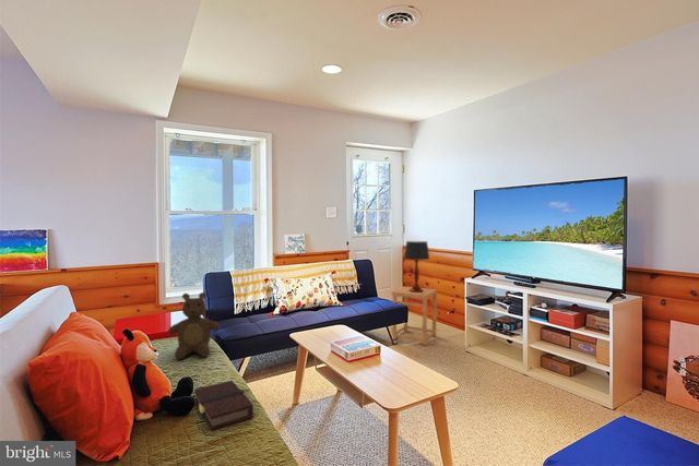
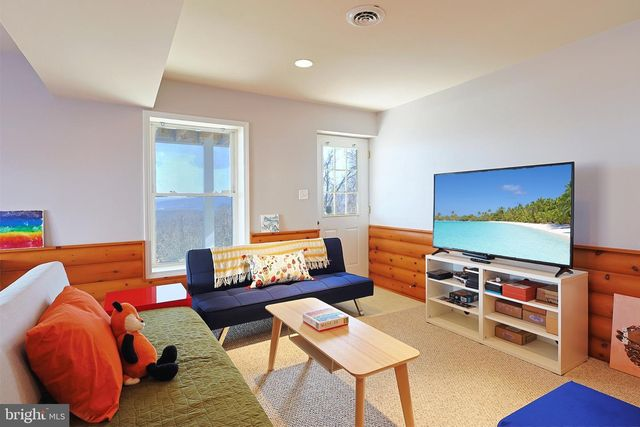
- table lamp (416, 265)
- book (222, 403)
- side table (423, 313)
- teddy bear (193, 323)
